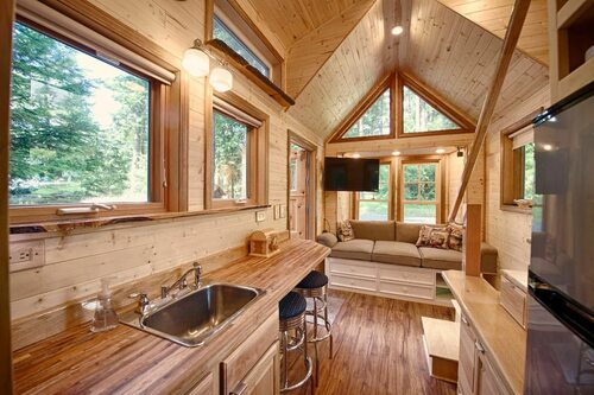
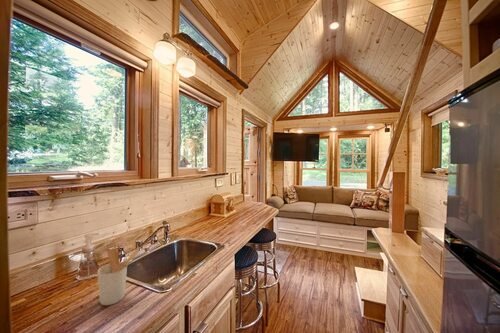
+ utensil holder (120, 273)
